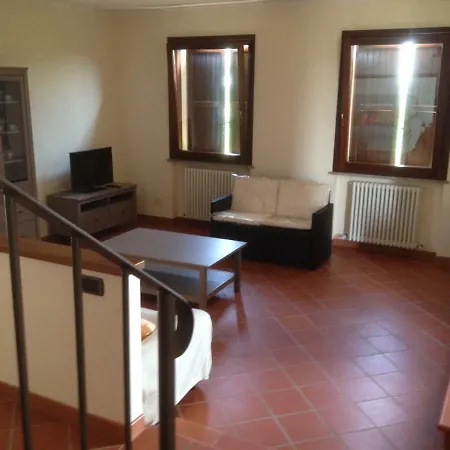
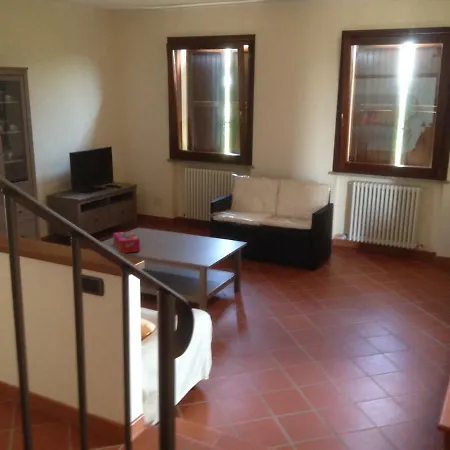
+ tissue box (126, 241)
